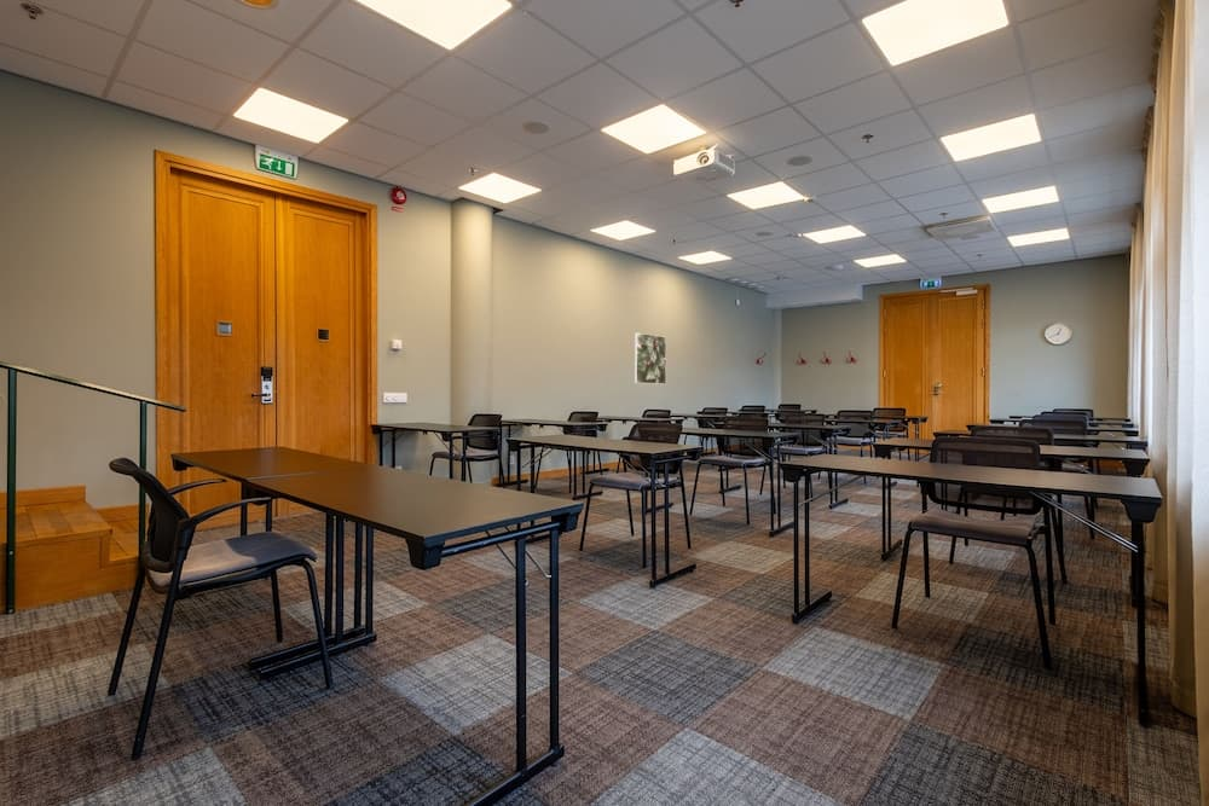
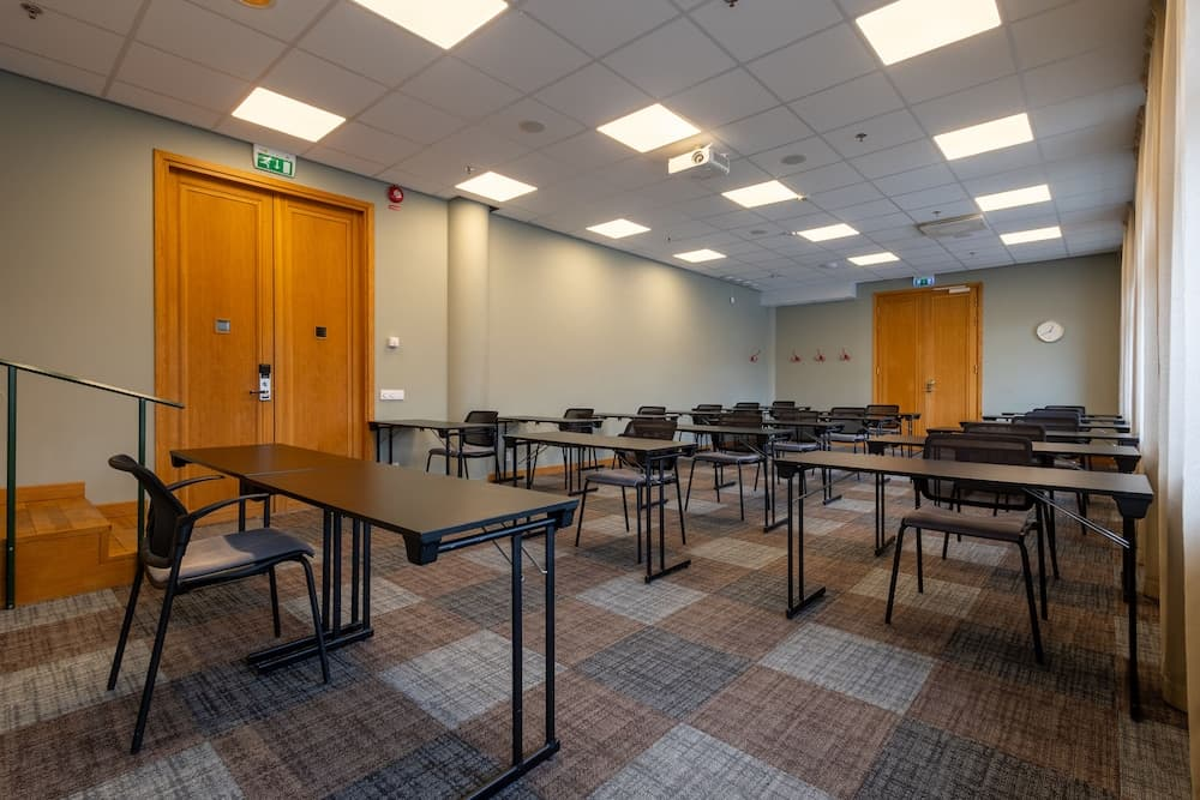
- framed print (650, 359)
